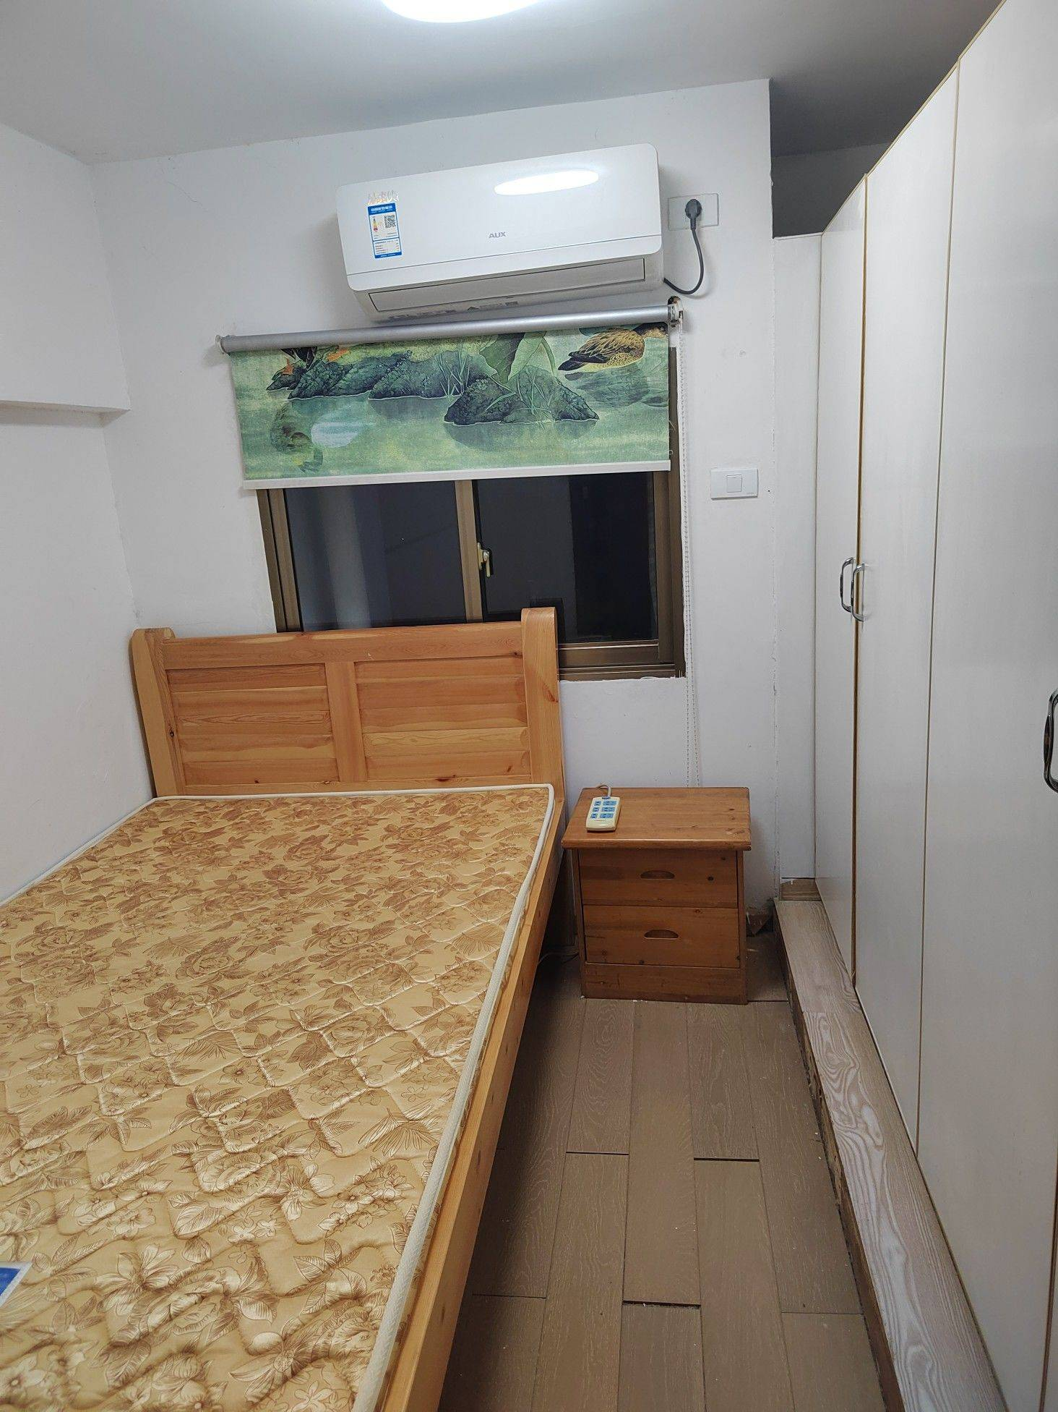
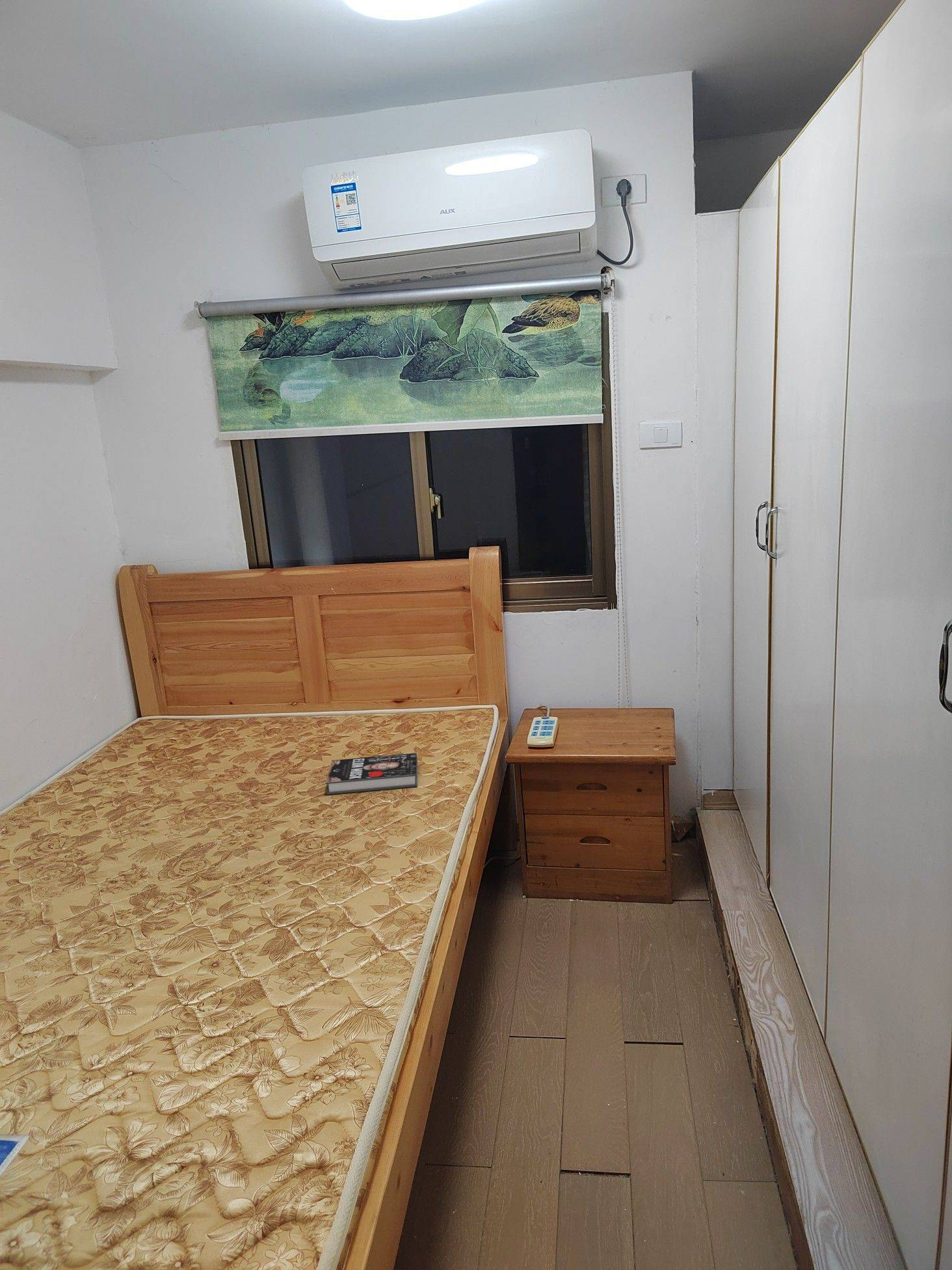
+ book (373, 773)
